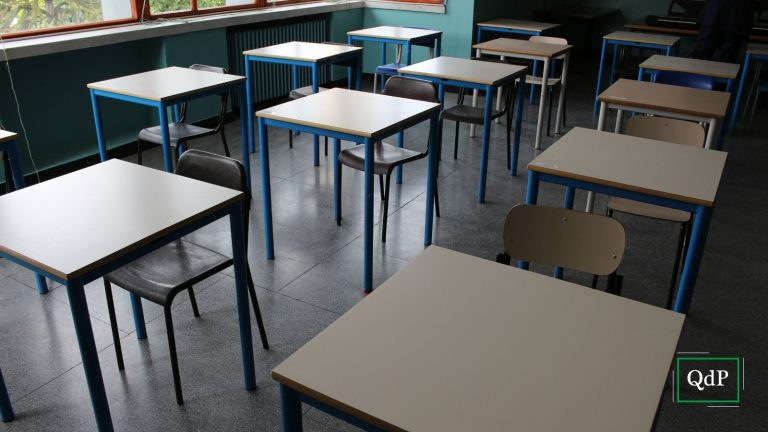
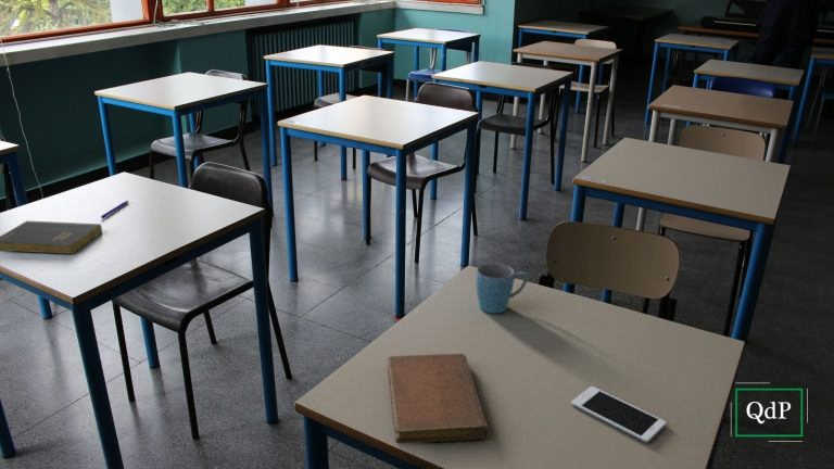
+ pen (115, 208)
+ book (46, 237)
+ mug (501, 288)
+ notebook (433, 394)
+ cell phone (617, 413)
